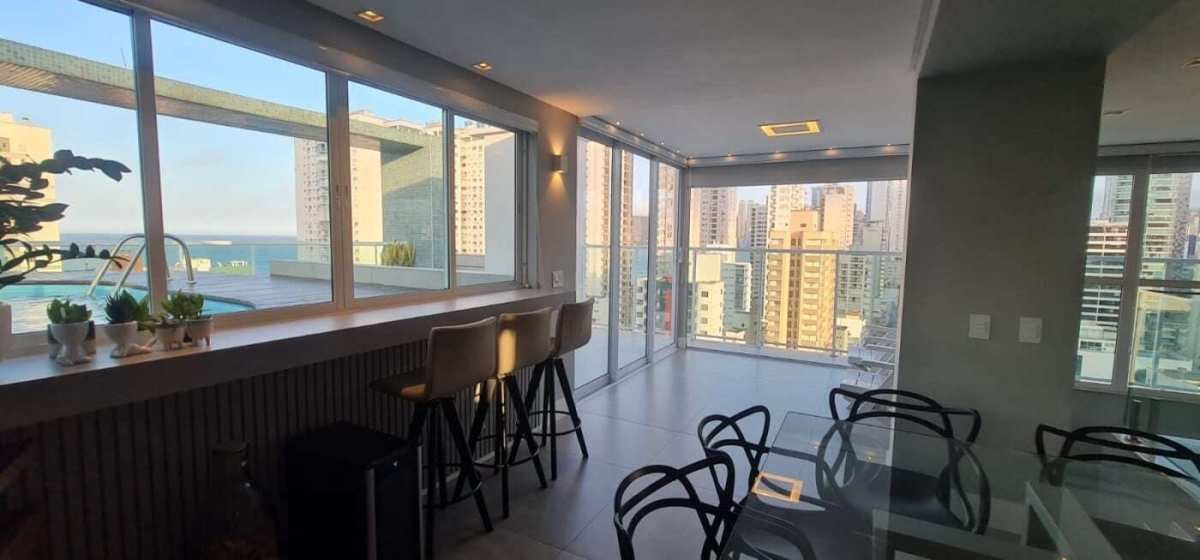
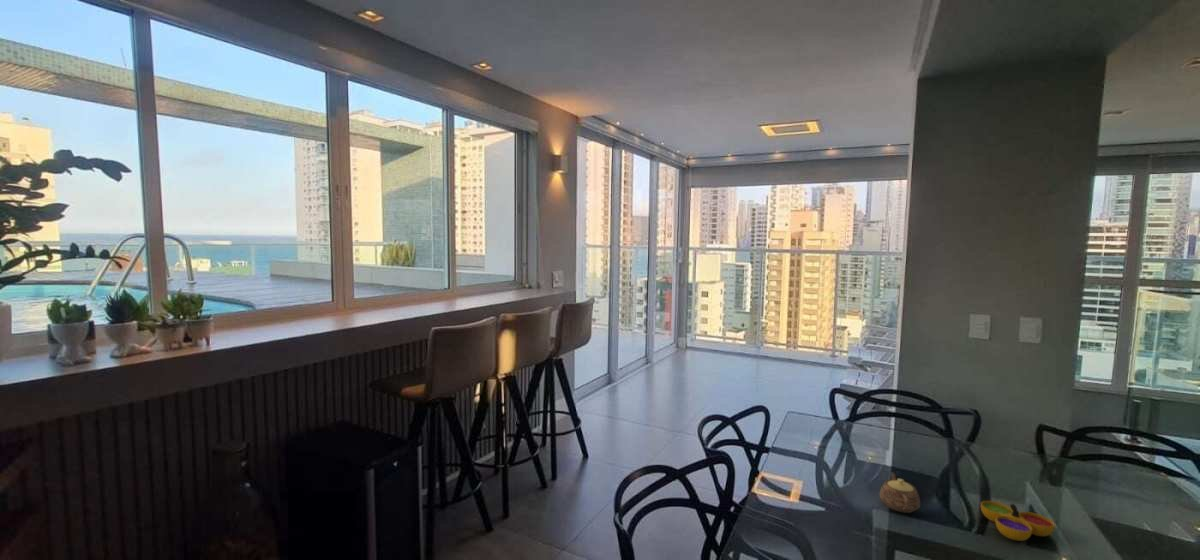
+ decorative bowl (1020, 519)
+ teapot (899, 492)
